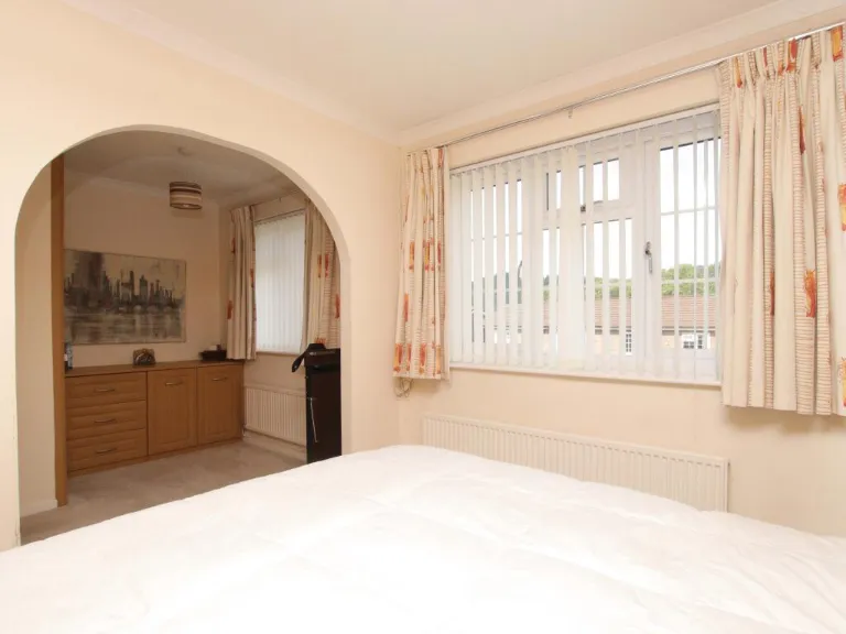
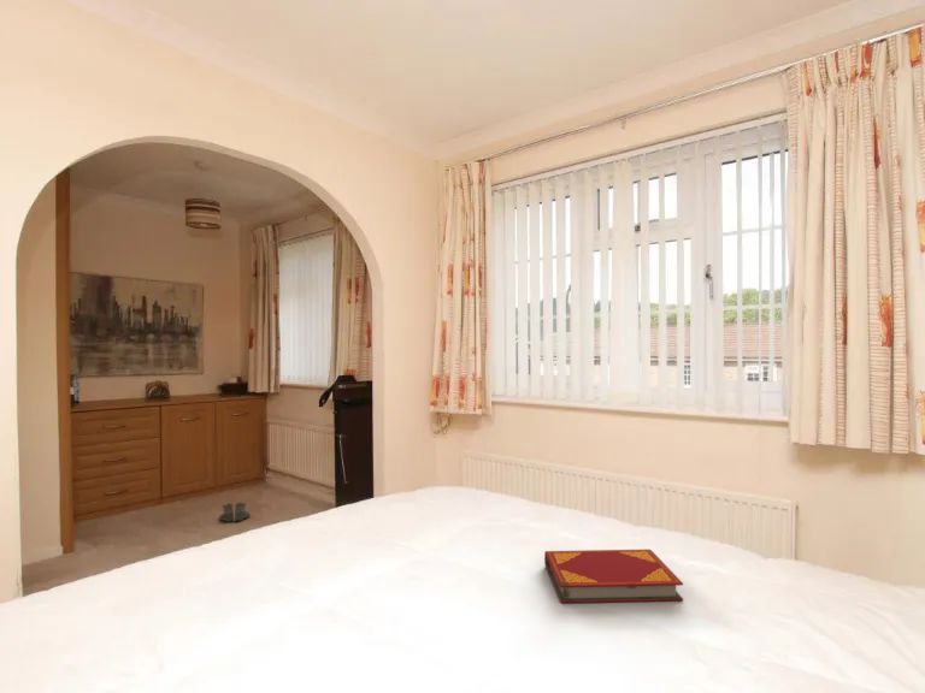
+ hardback book (608, 573)
+ boots (235, 510)
